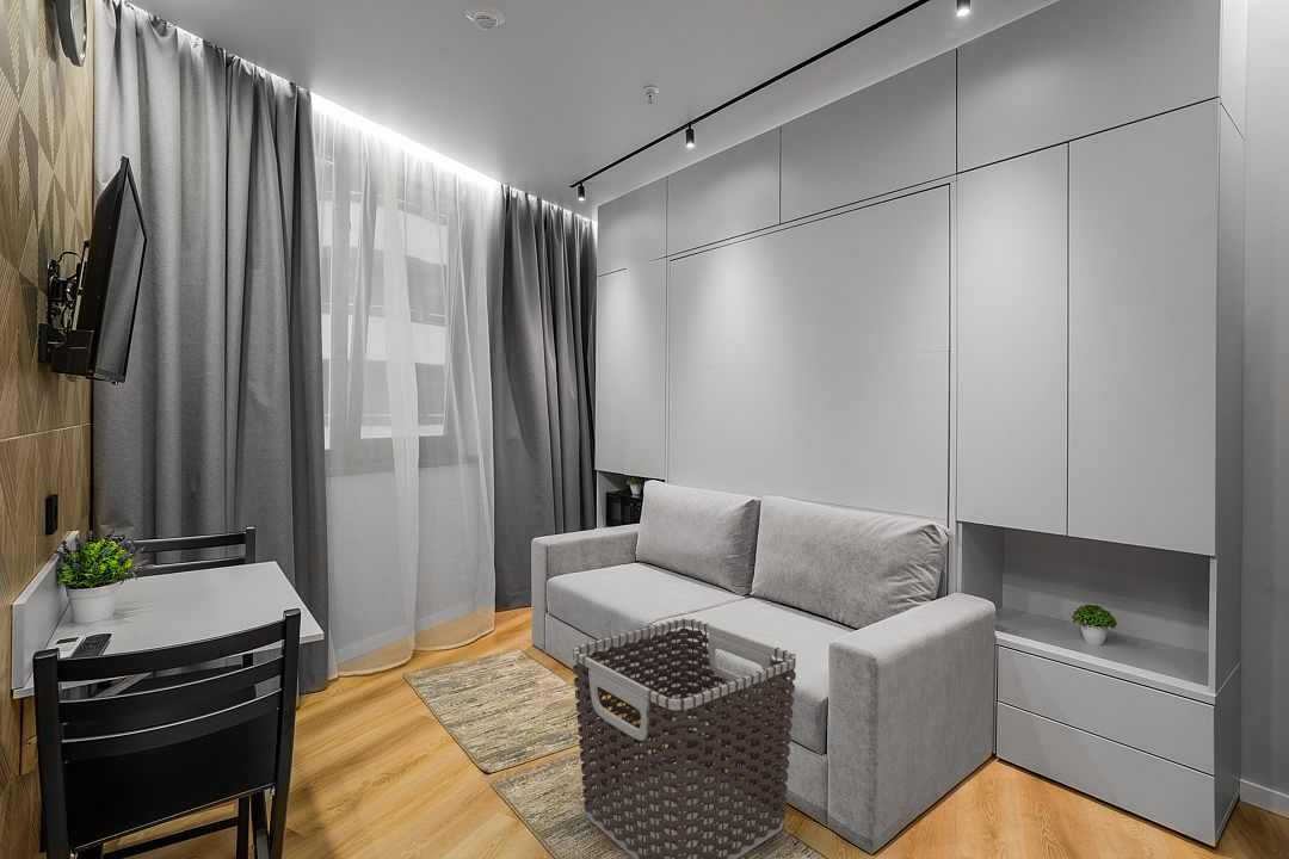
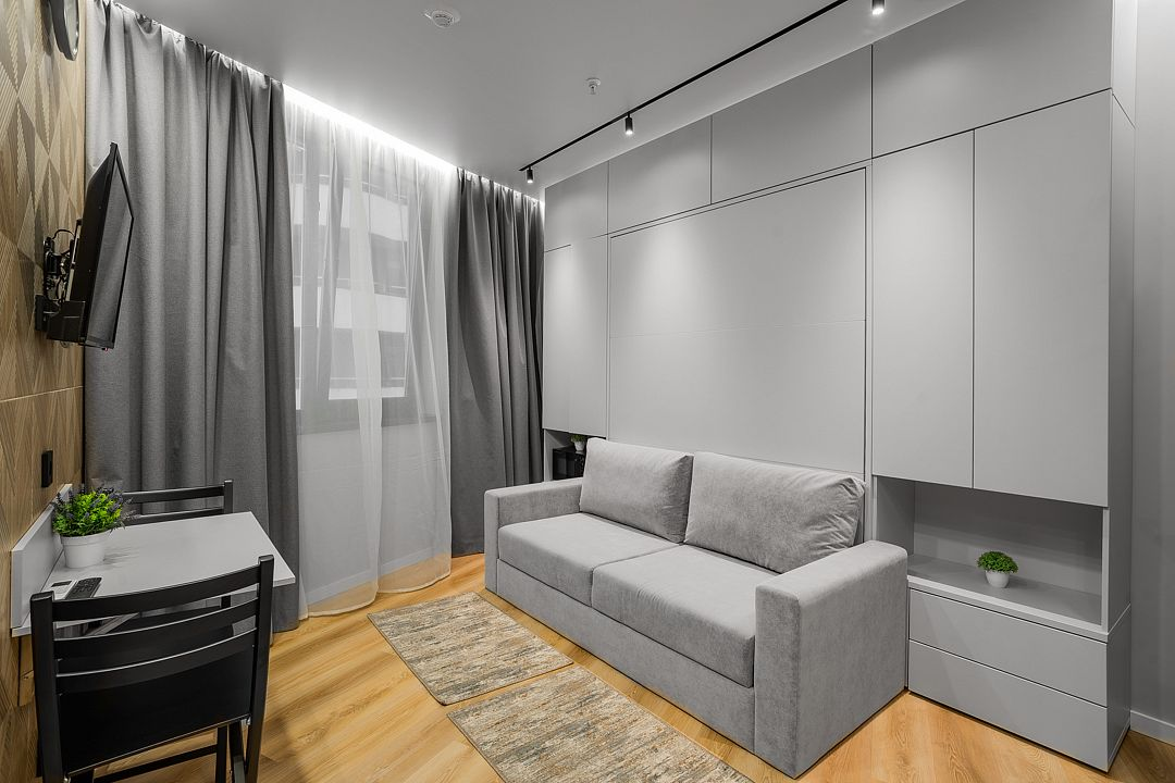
- clothes hamper (683, 735)
